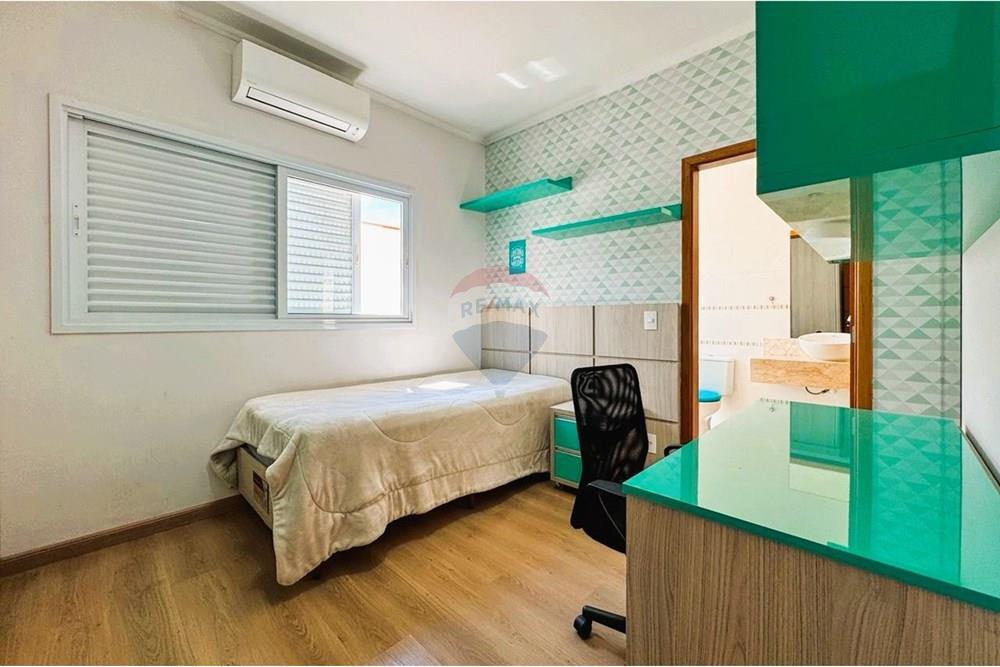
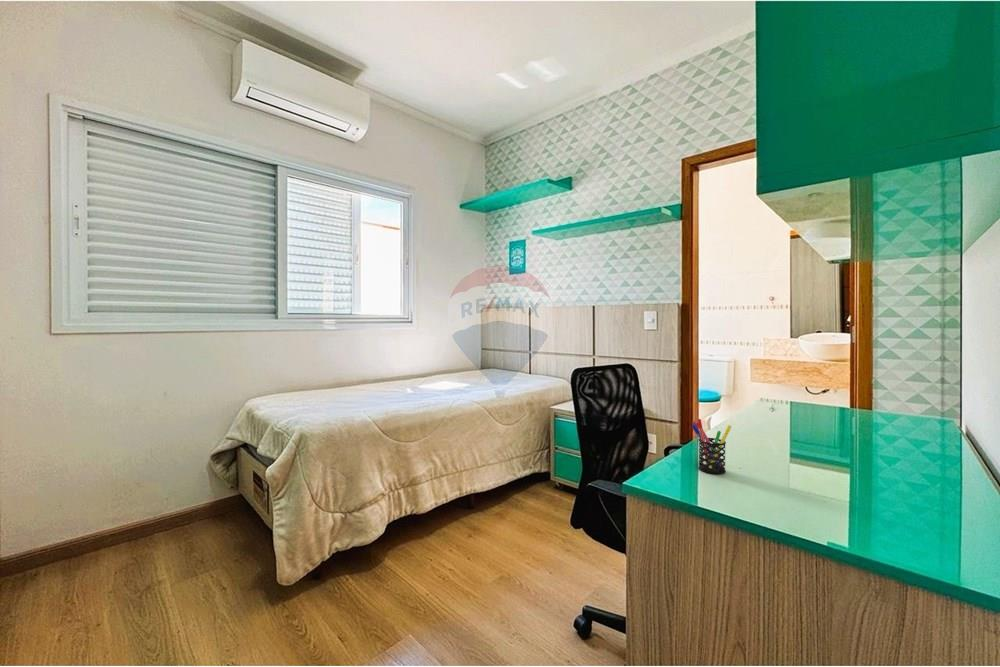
+ pen holder (711, 445)
